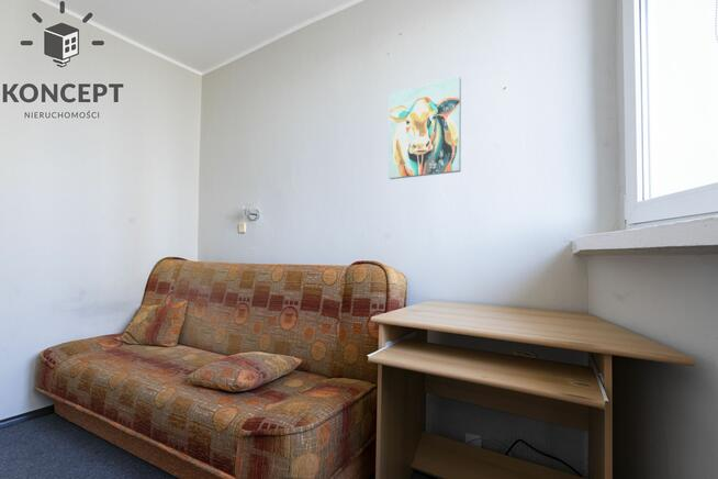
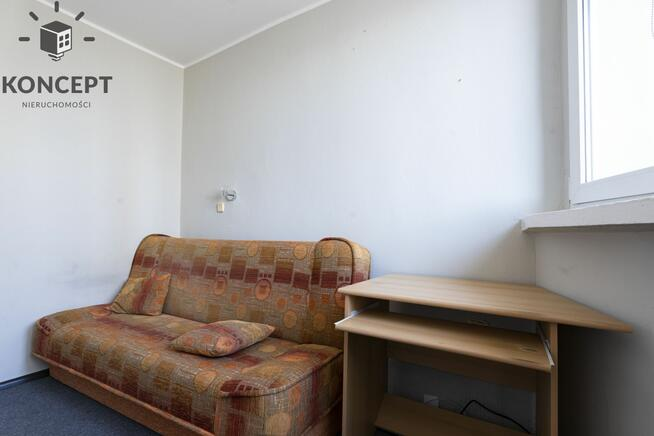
- wall art (423, 131)
